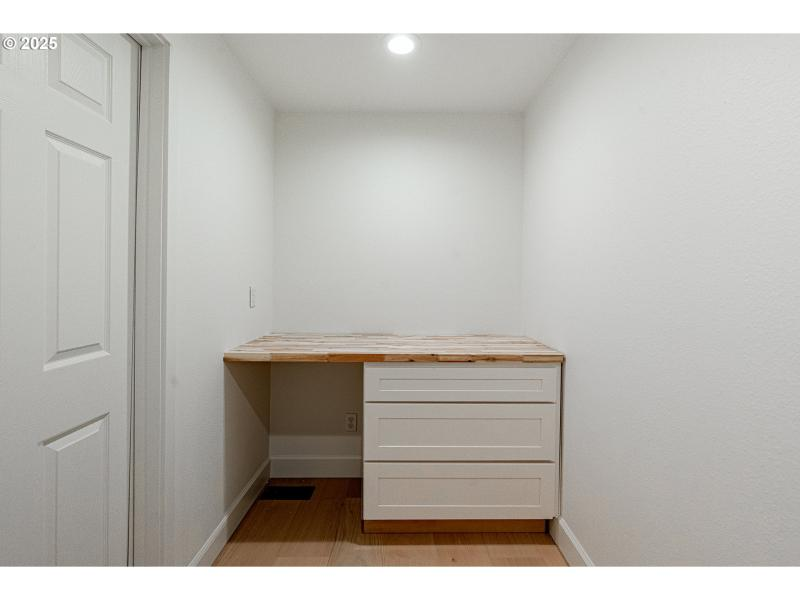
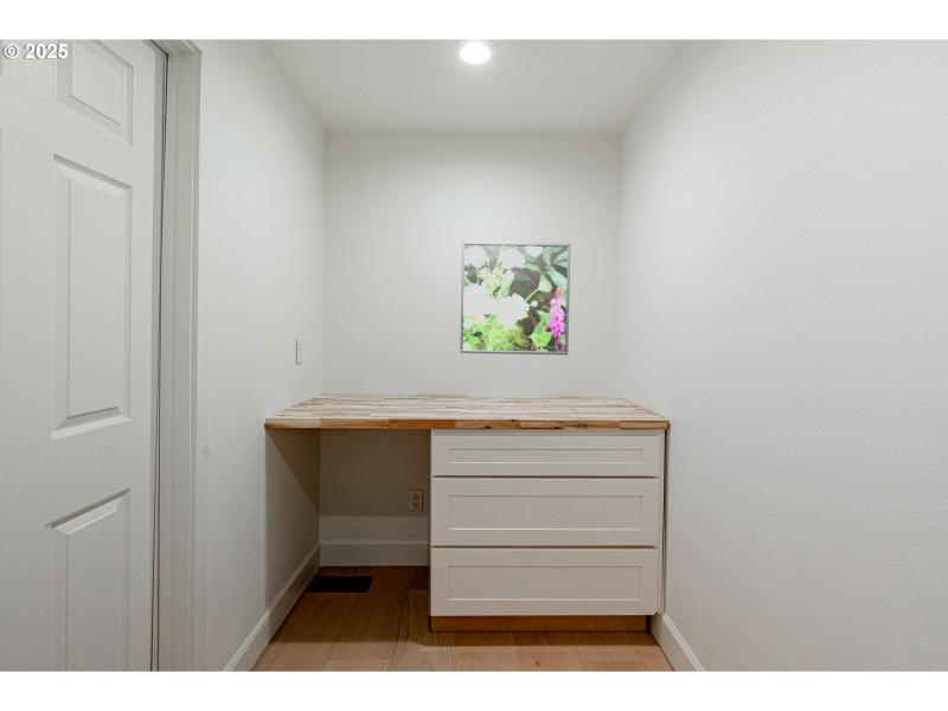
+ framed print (514, 297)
